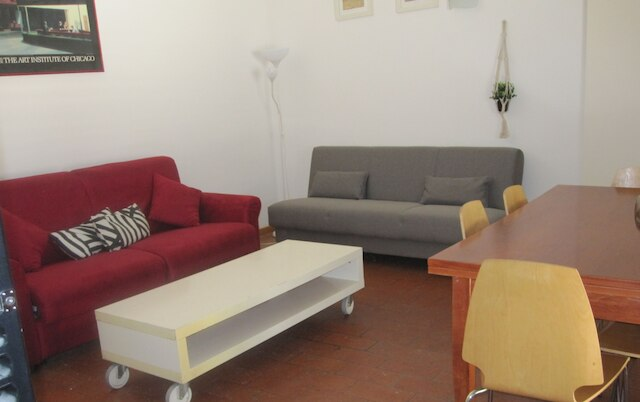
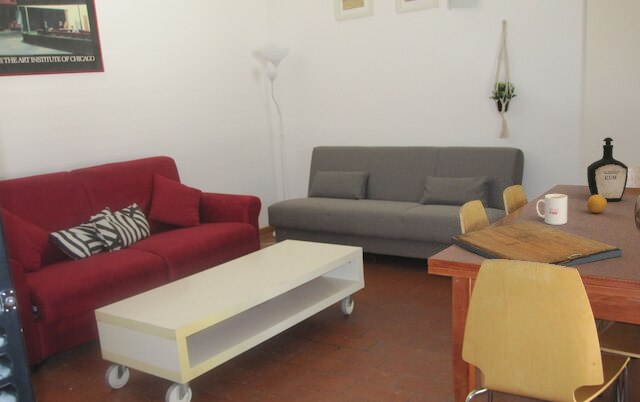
+ bottle (607, 169)
+ religious icon (530, 244)
+ mug (551, 209)
+ fruit (596, 203)
